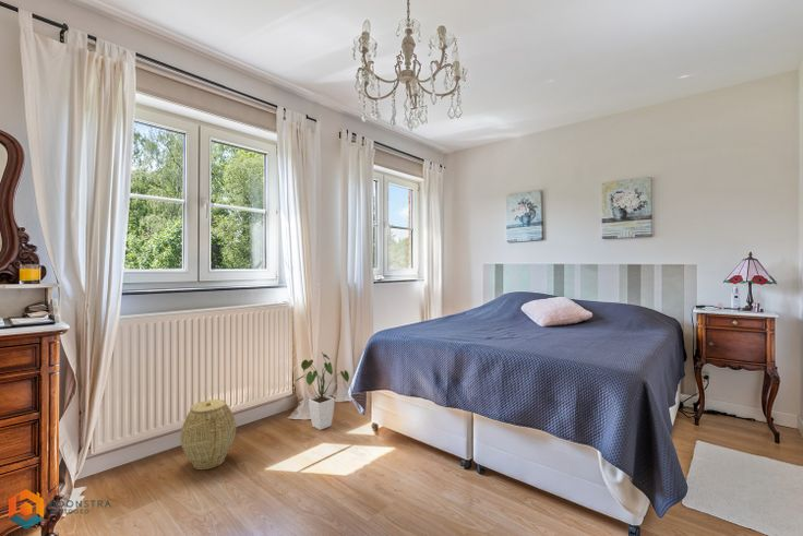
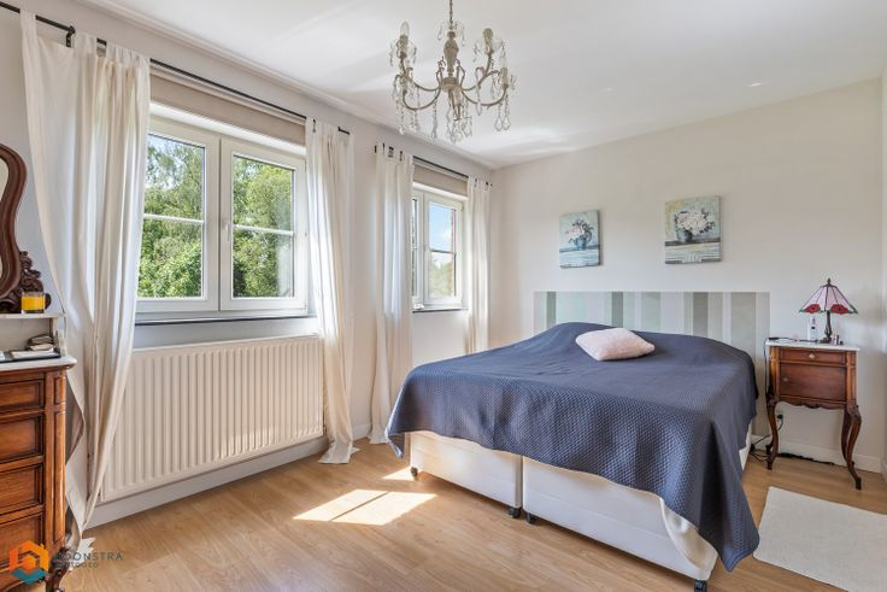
- house plant (325, 391)
- woven basket (208, 431)
